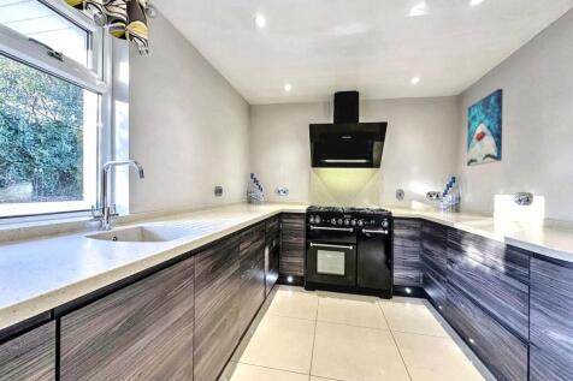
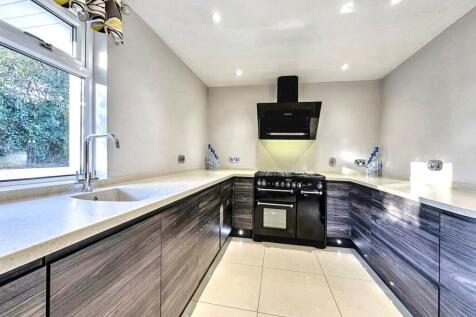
- wall art (483, 131)
